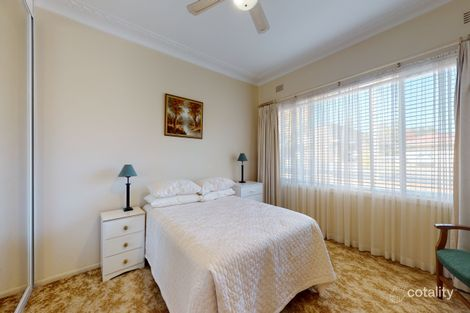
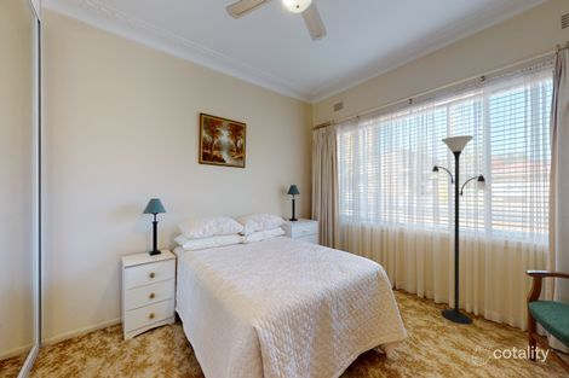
+ floor lamp (456, 227)
